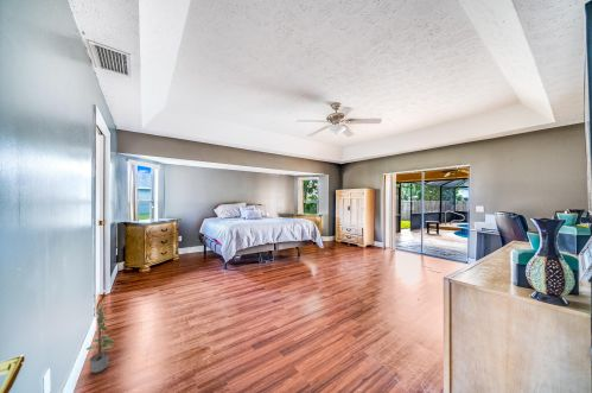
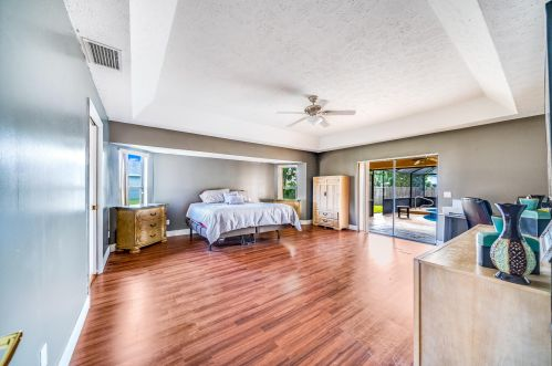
- potted plant (103, 335)
